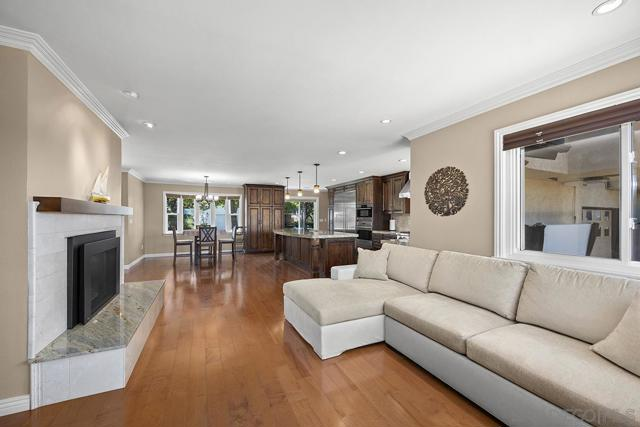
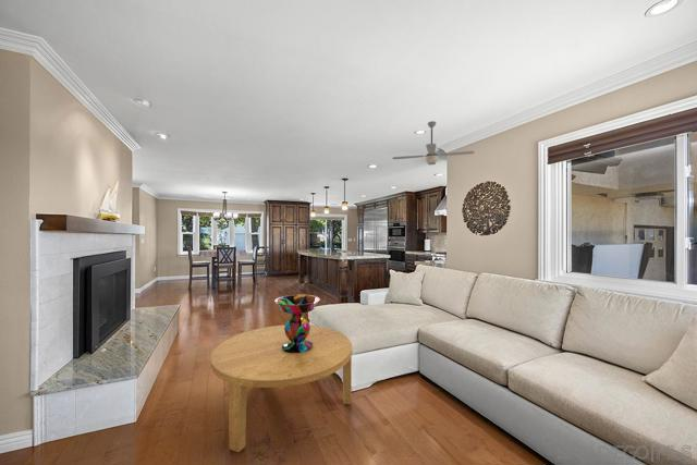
+ coffee table (284, 375)
+ decorative bowl (297, 322)
+ ceiling fan (431, 142)
